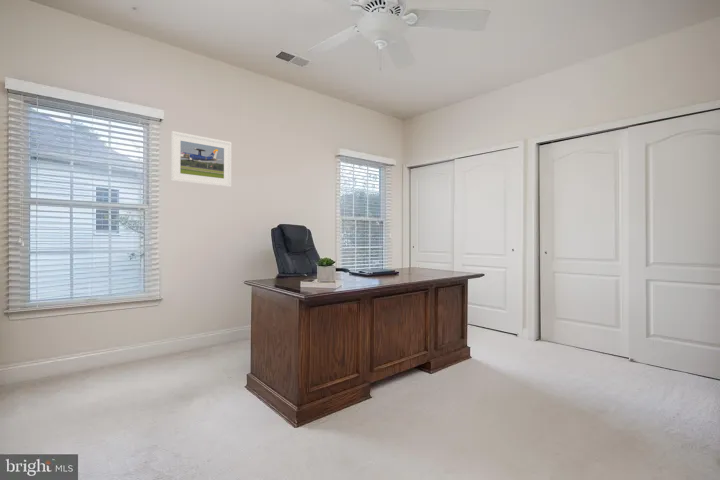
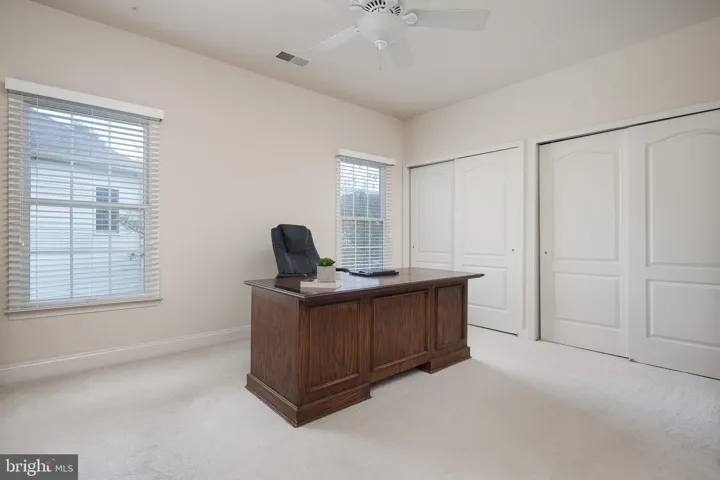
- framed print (202, 160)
